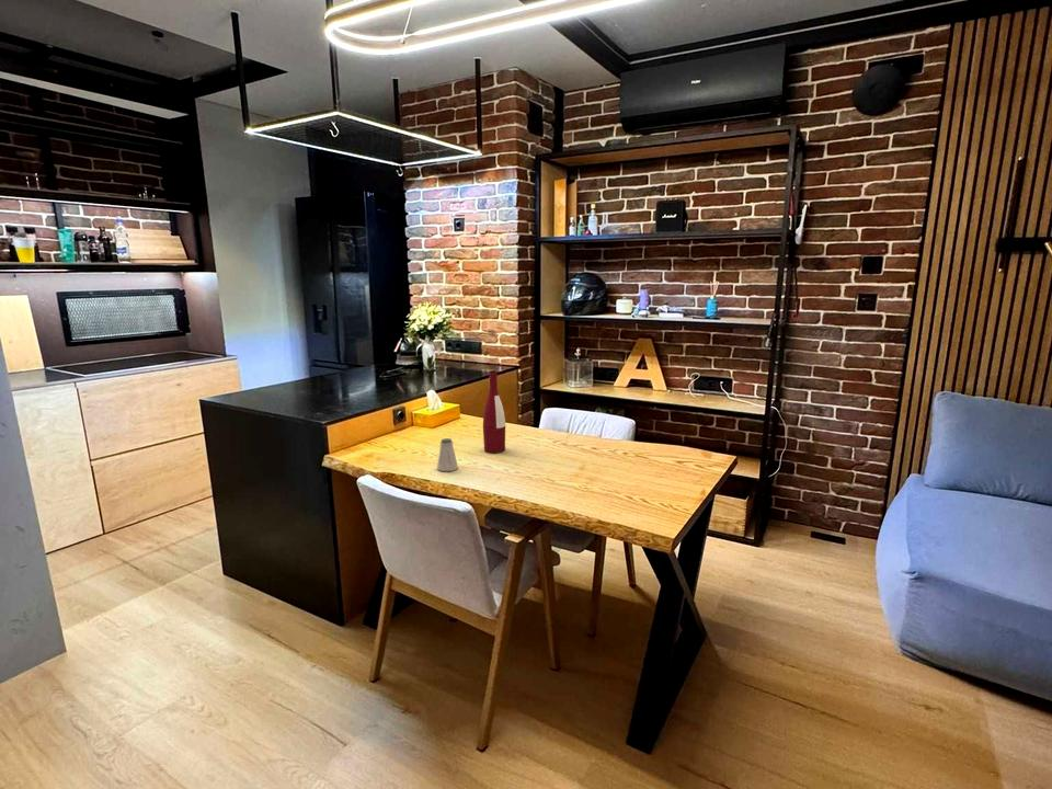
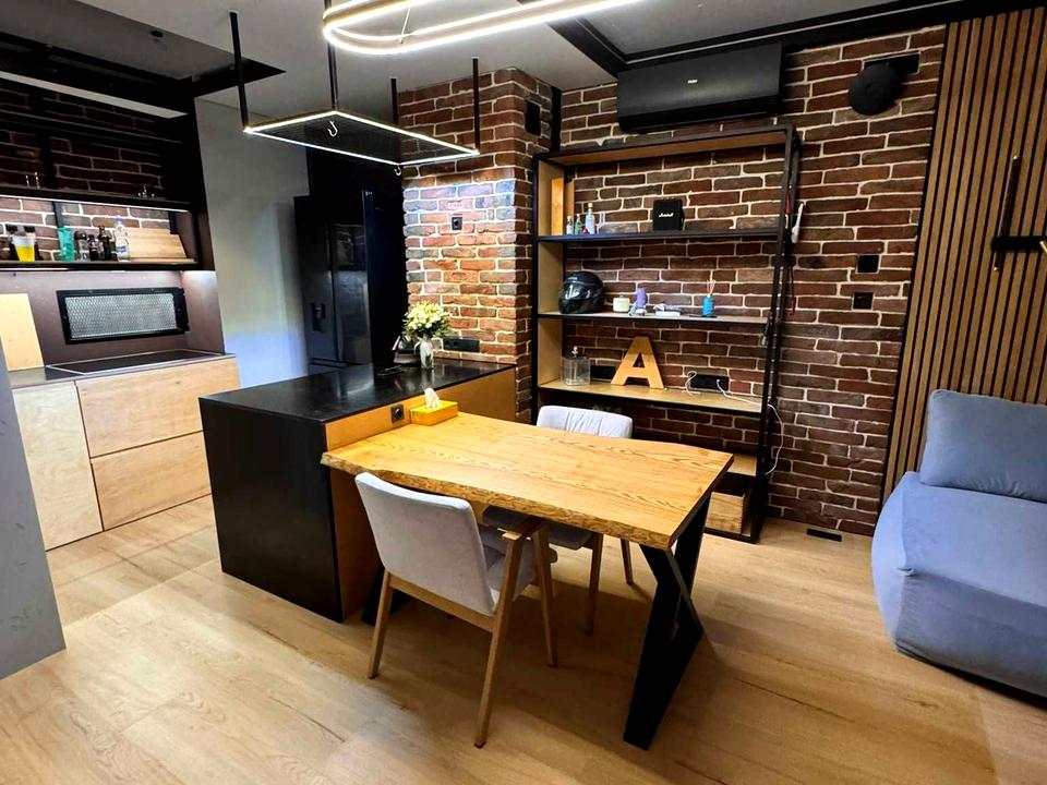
- saltshaker (446, 454)
- alcohol (493, 411)
